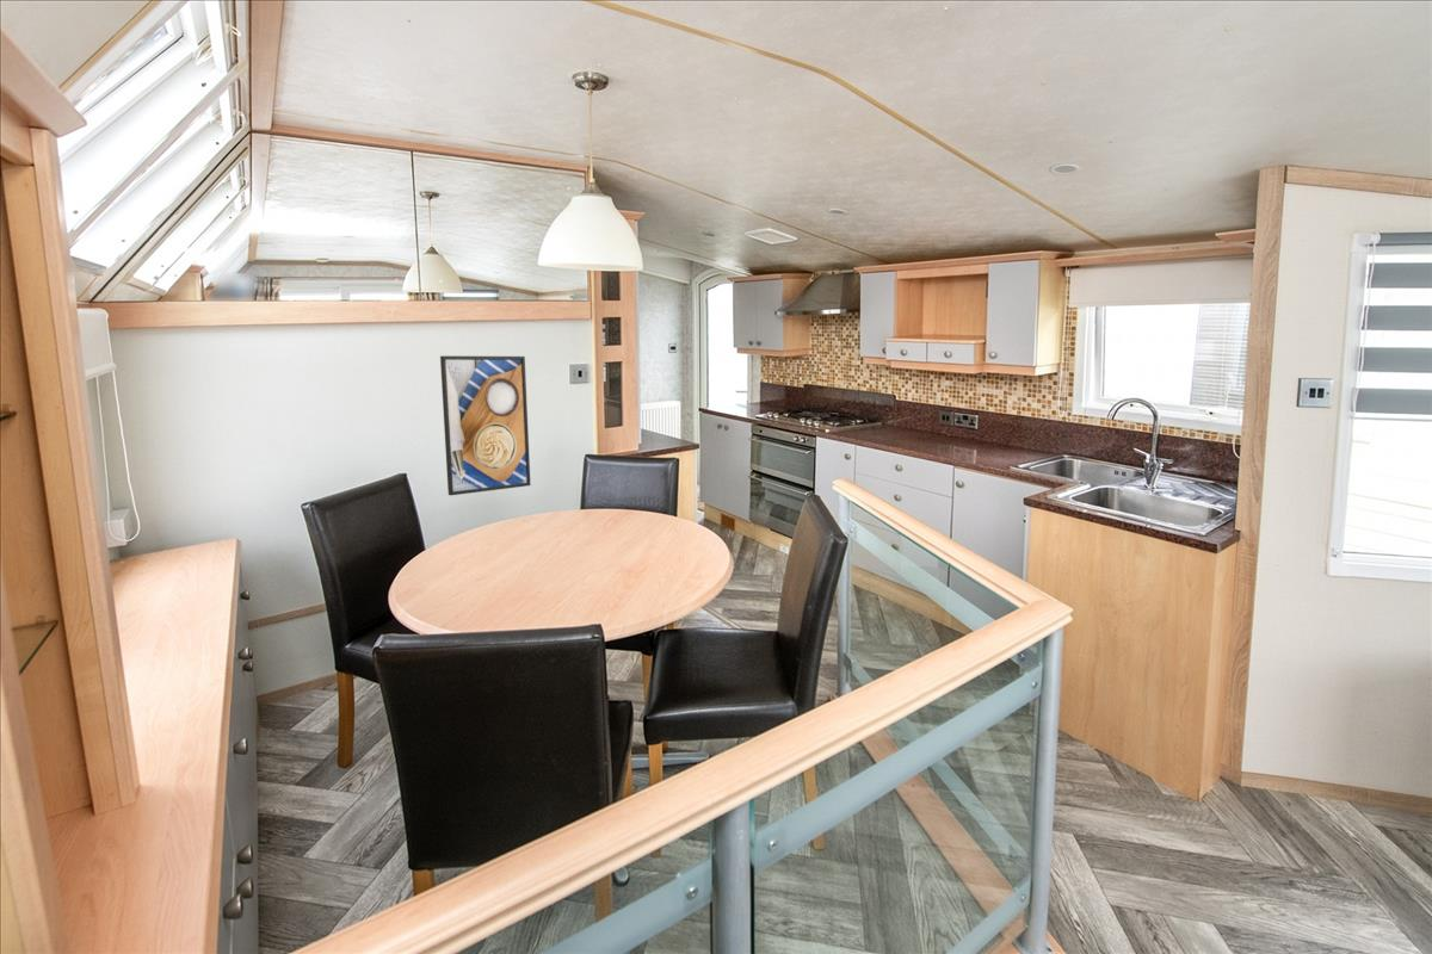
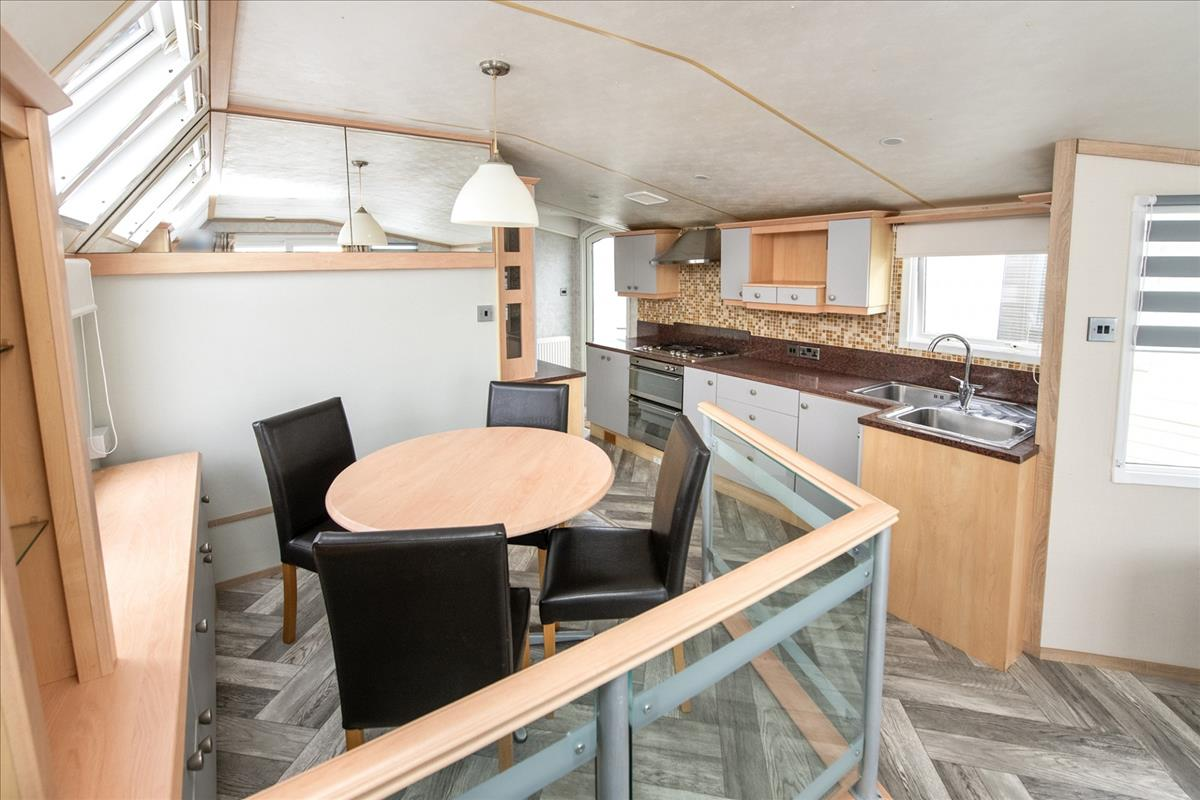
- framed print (487, 423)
